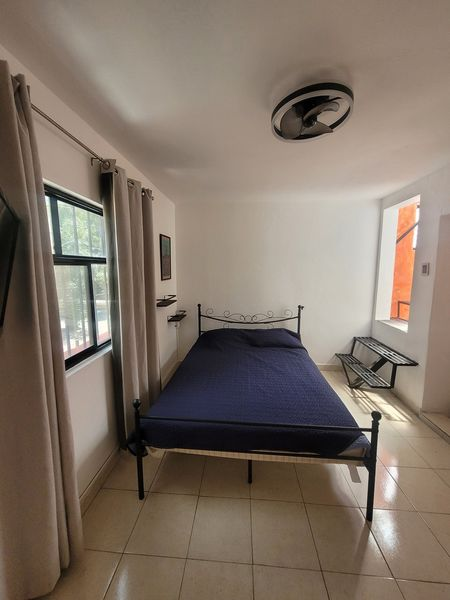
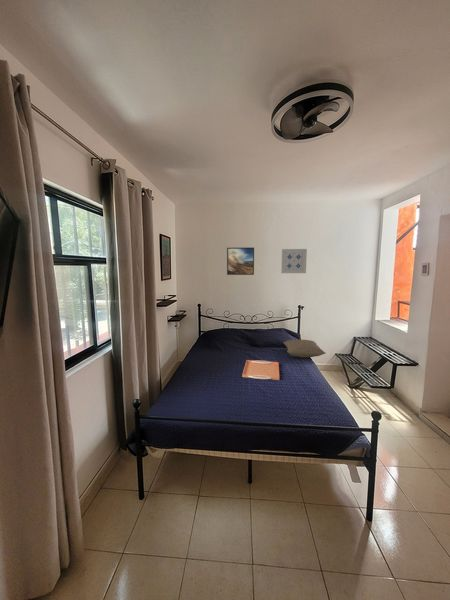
+ serving tray (261, 369)
+ pillow (302, 347)
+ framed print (240, 261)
+ wall art (293, 261)
